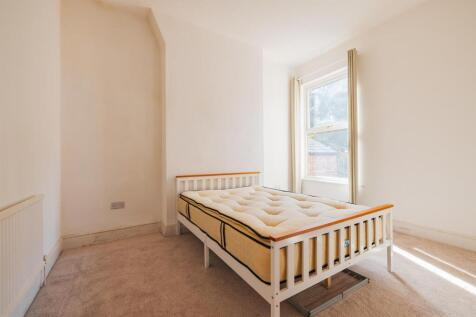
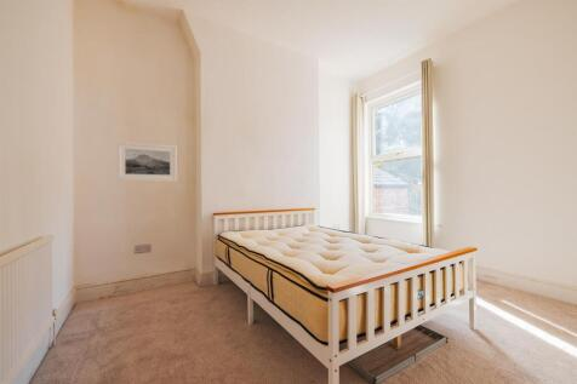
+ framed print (148, 162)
